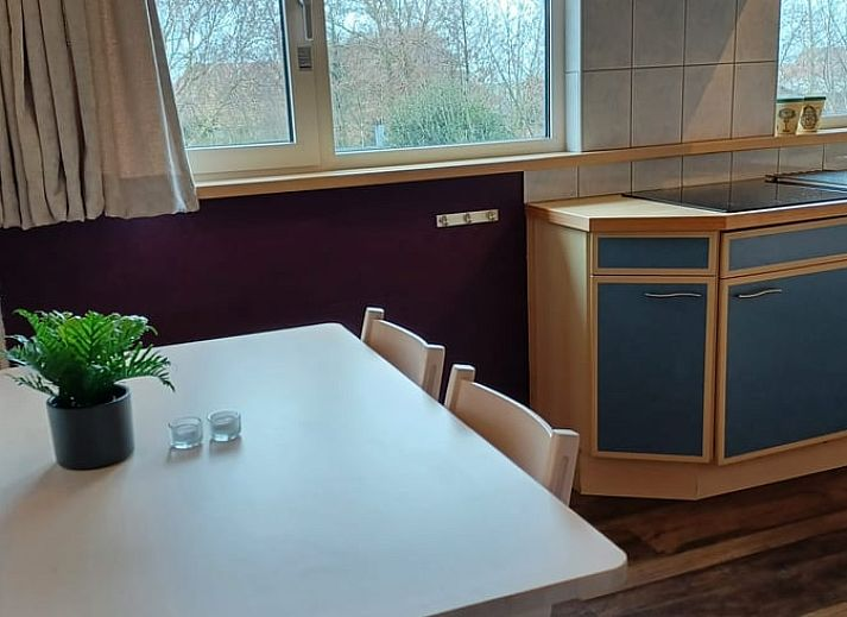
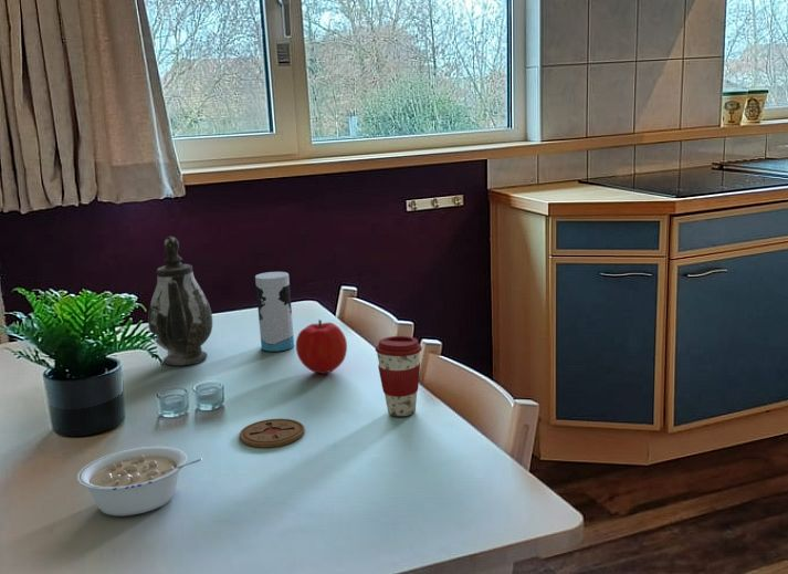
+ fruit (321, 345)
+ teapot (178, 300)
+ coffee cup (399, 376)
+ cup (274, 311)
+ coaster (272, 432)
+ legume (138, 479)
